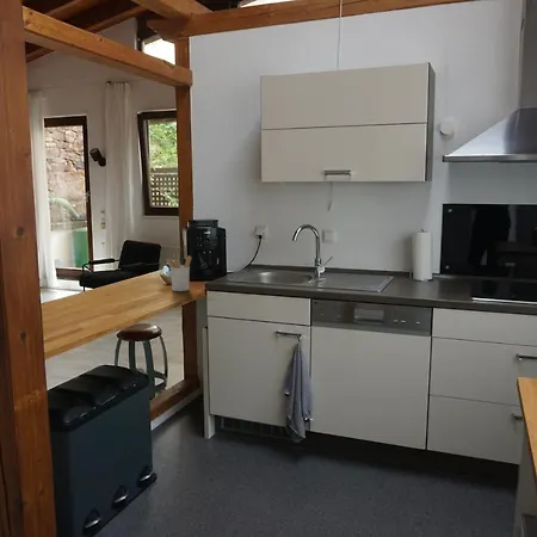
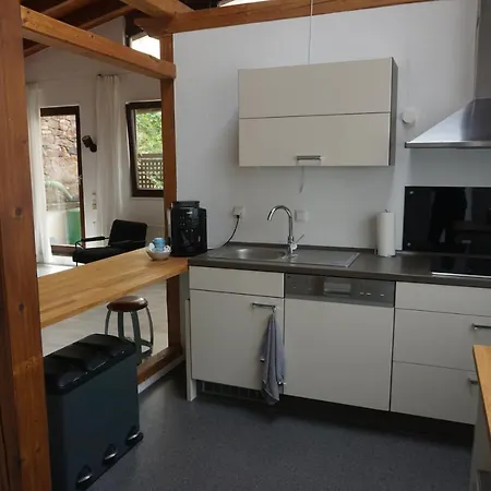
- utensil holder (178, 272)
